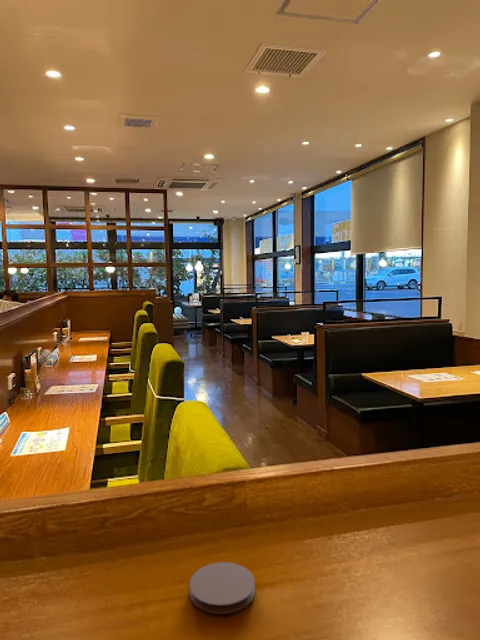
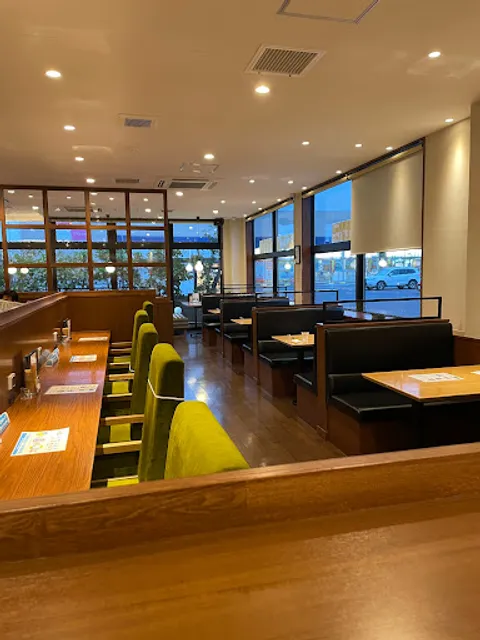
- coaster (222, 586)
